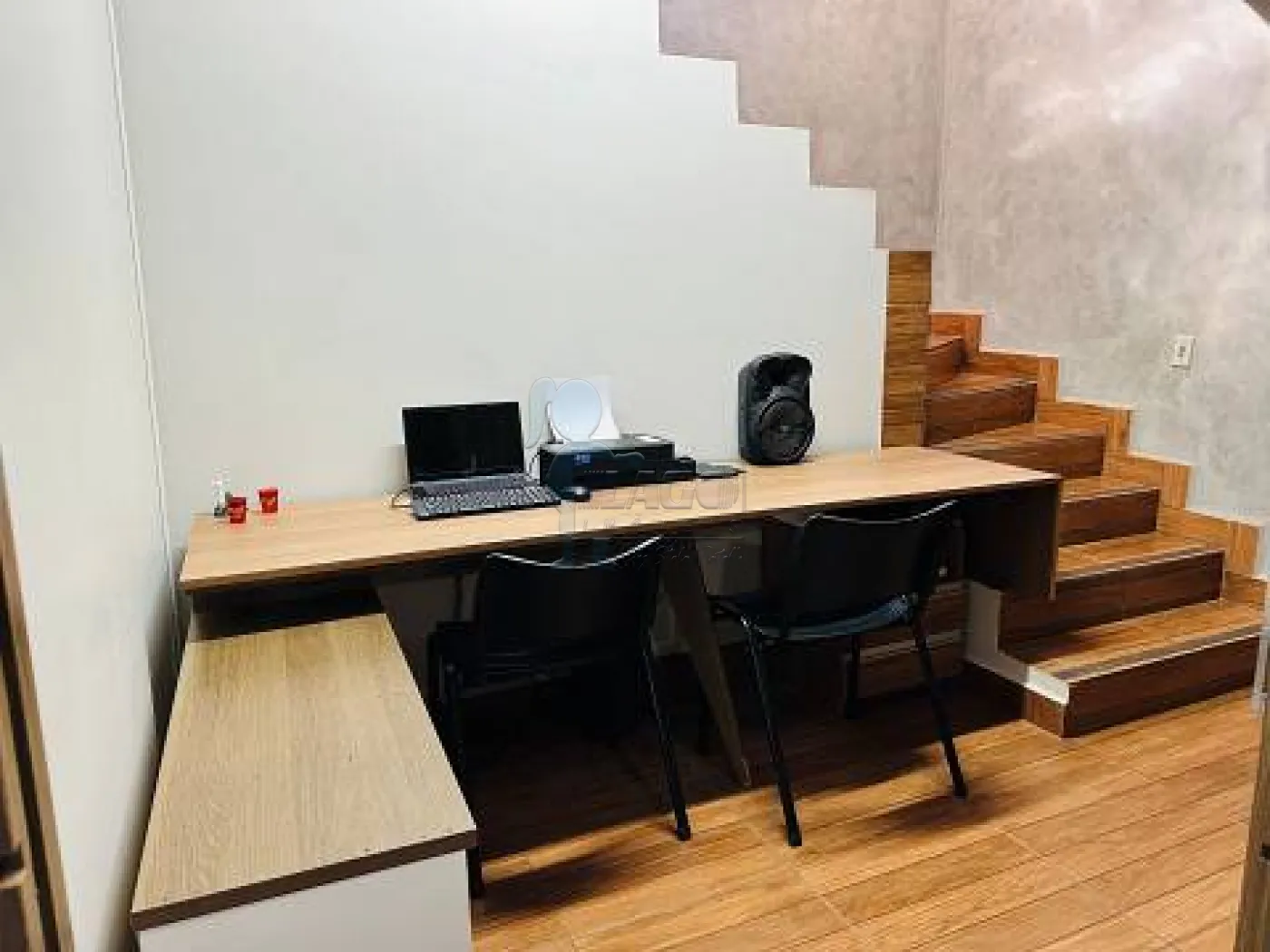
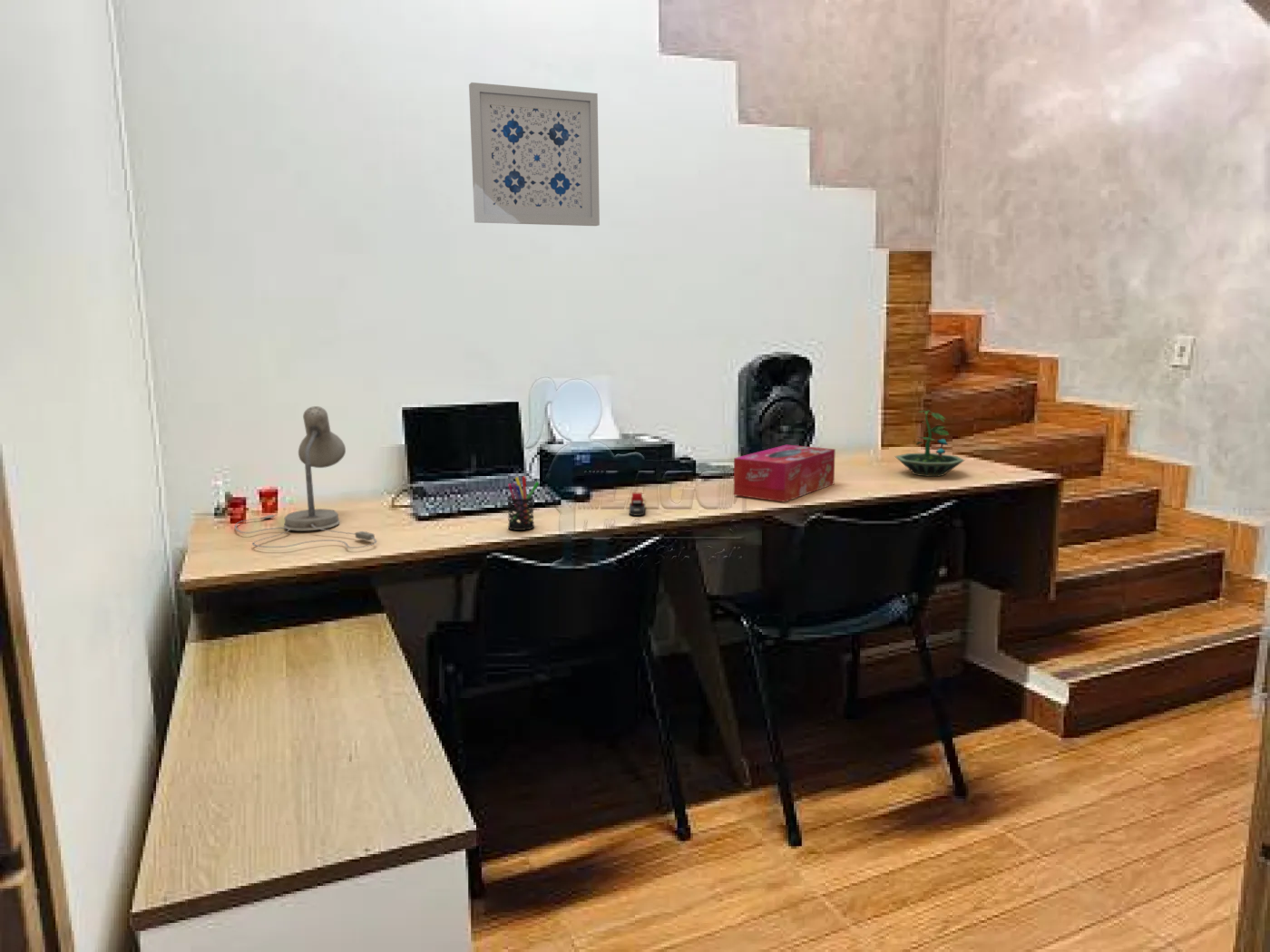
+ wall art (536, 157)
+ desk lamp (310, 471)
+ stapler (637, 500)
+ terrarium (929, 424)
+ pen holder (523, 500)
+ tissue box (785, 471)
